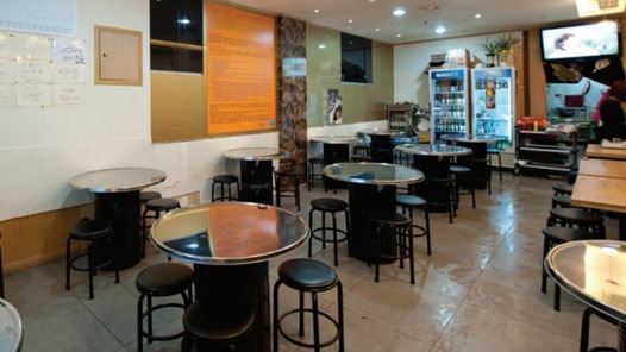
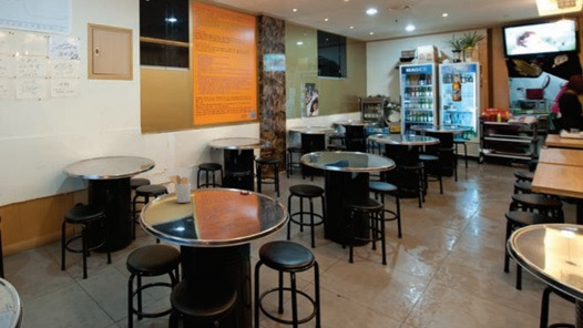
+ utensil holder (180, 187)
